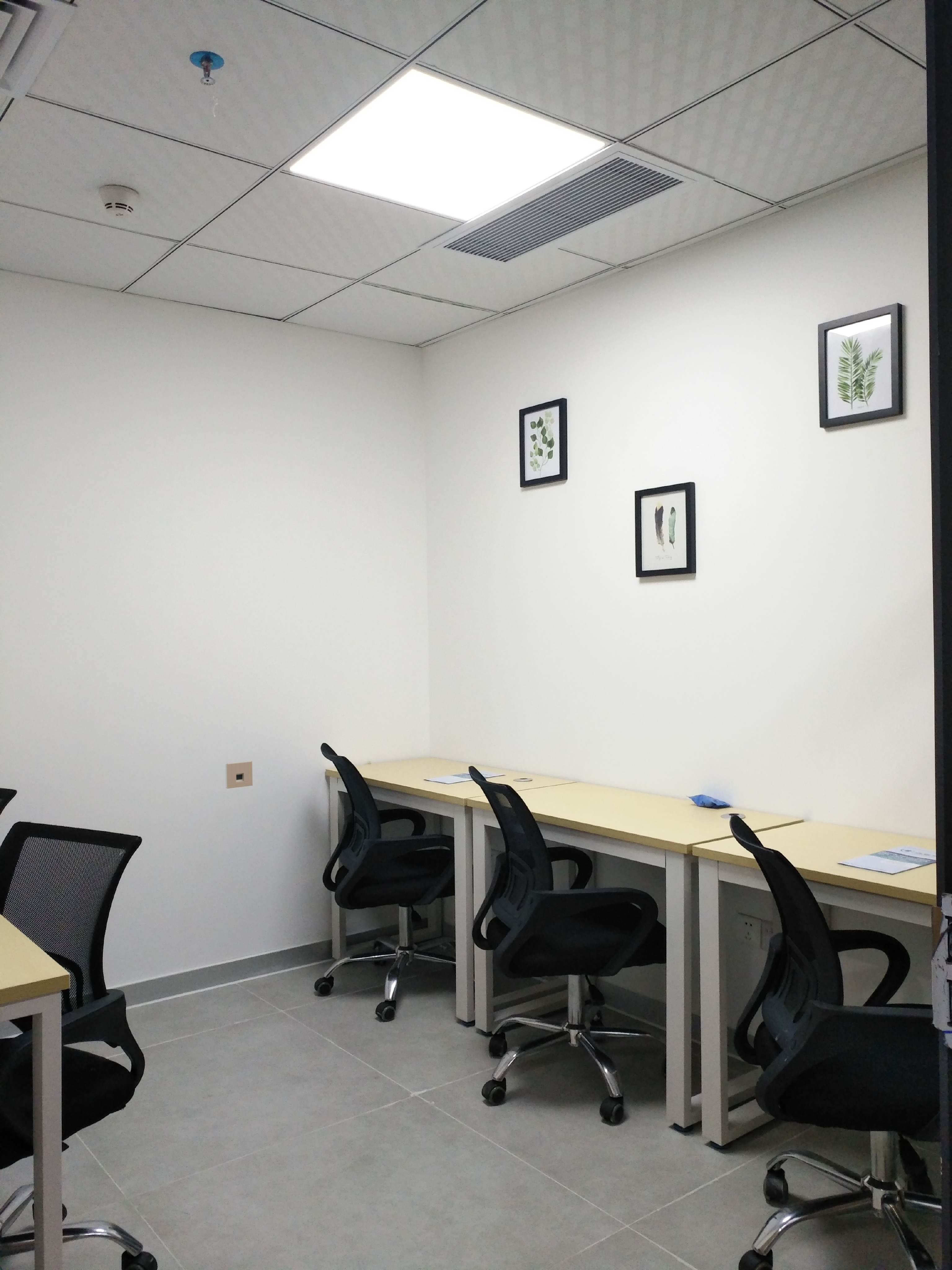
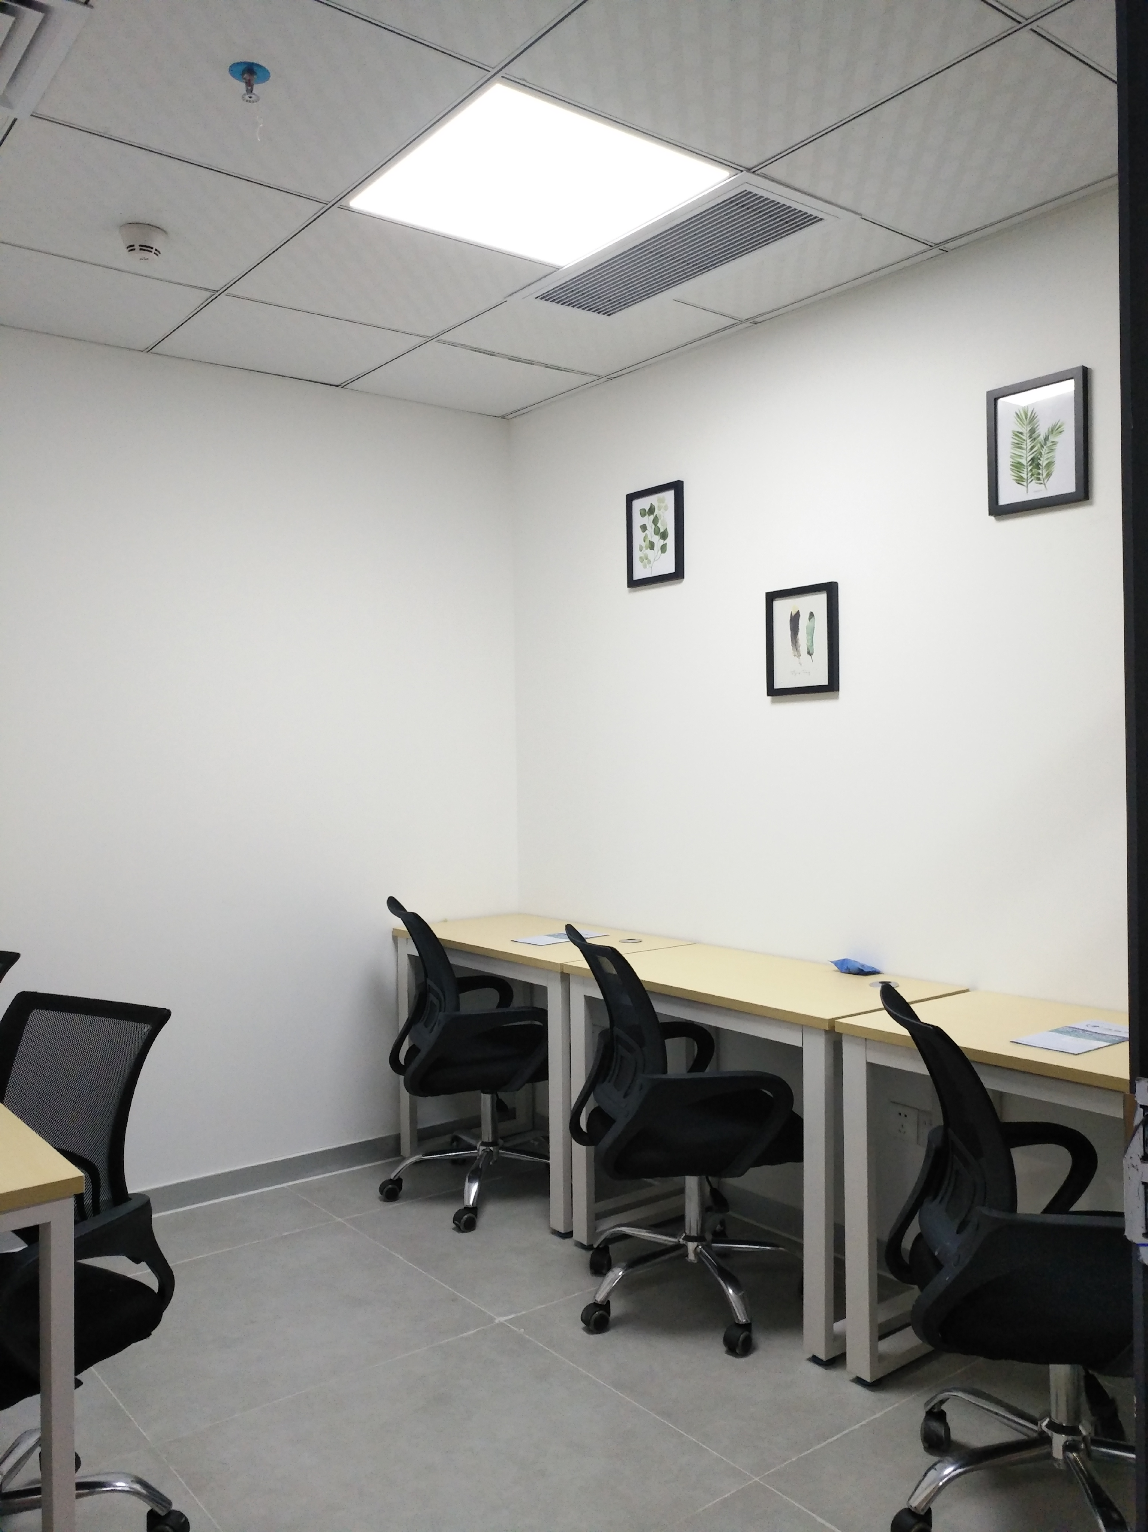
- electrical outlet (239, 774)
